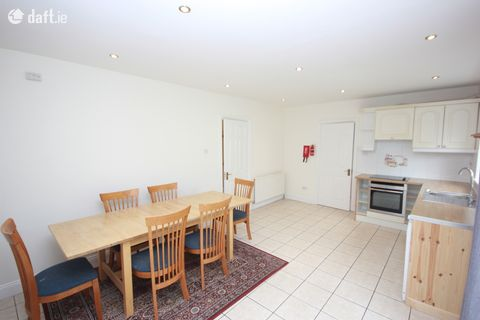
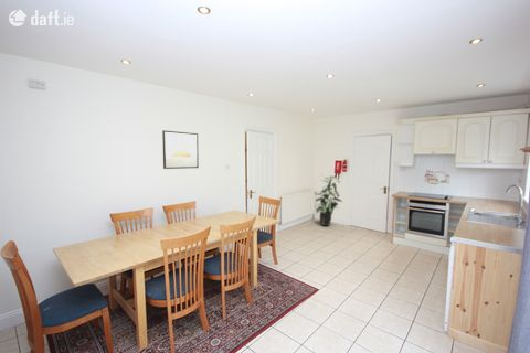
+ indoor plant (326, 199)
+ wall art (181, 150)
